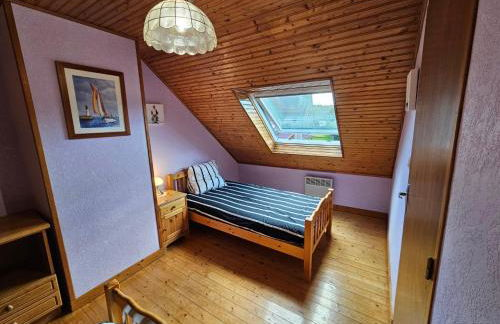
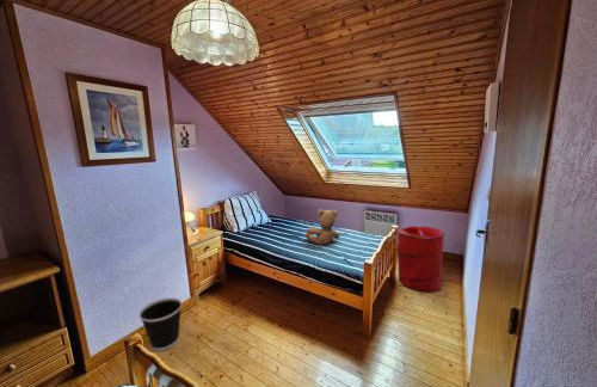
+ wastebasket (162, 325)
+ laundry hamper (419, 254)
+ teddy bear (322, 225)
